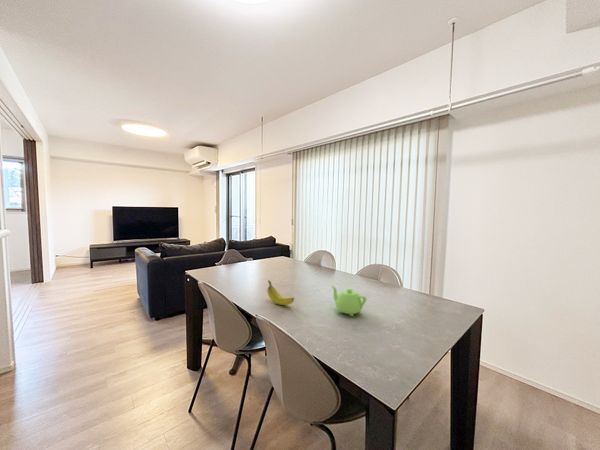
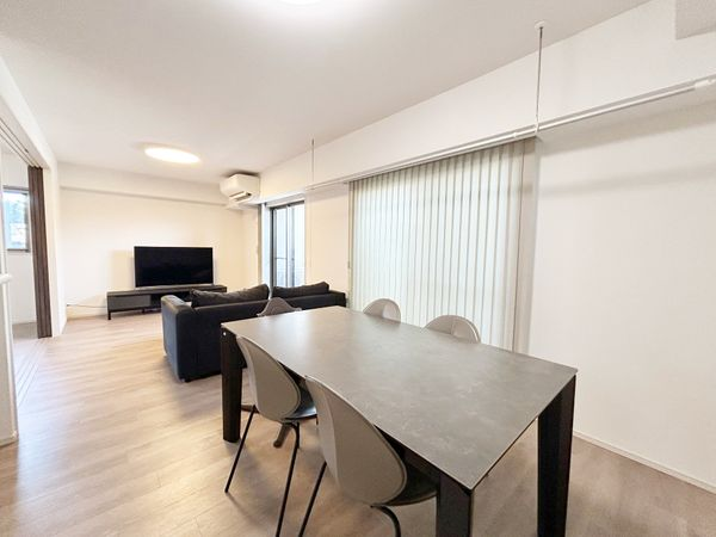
- teapot (347, 300)
- fruit (279, 294)
